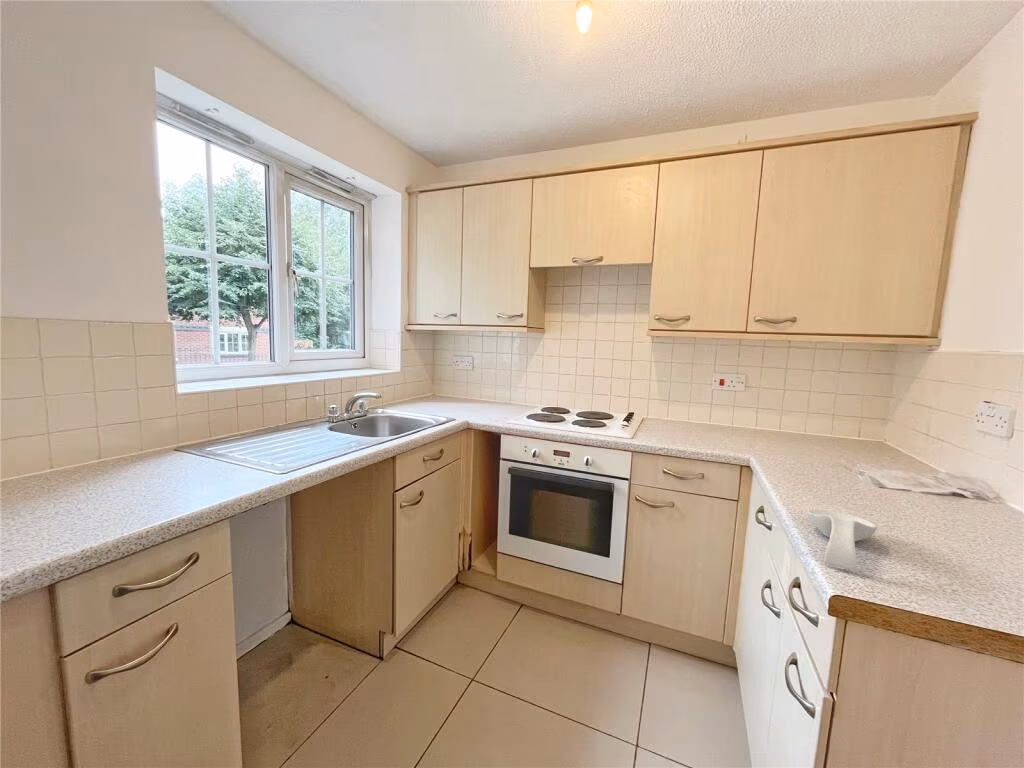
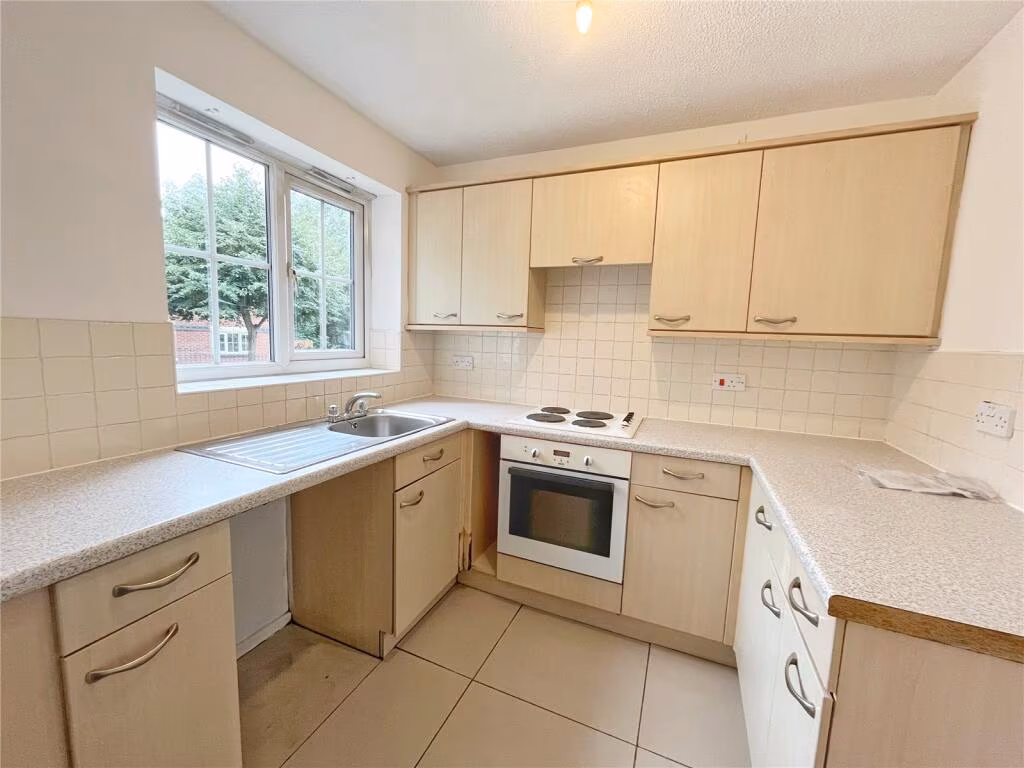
- spoon rest (841, 528)
